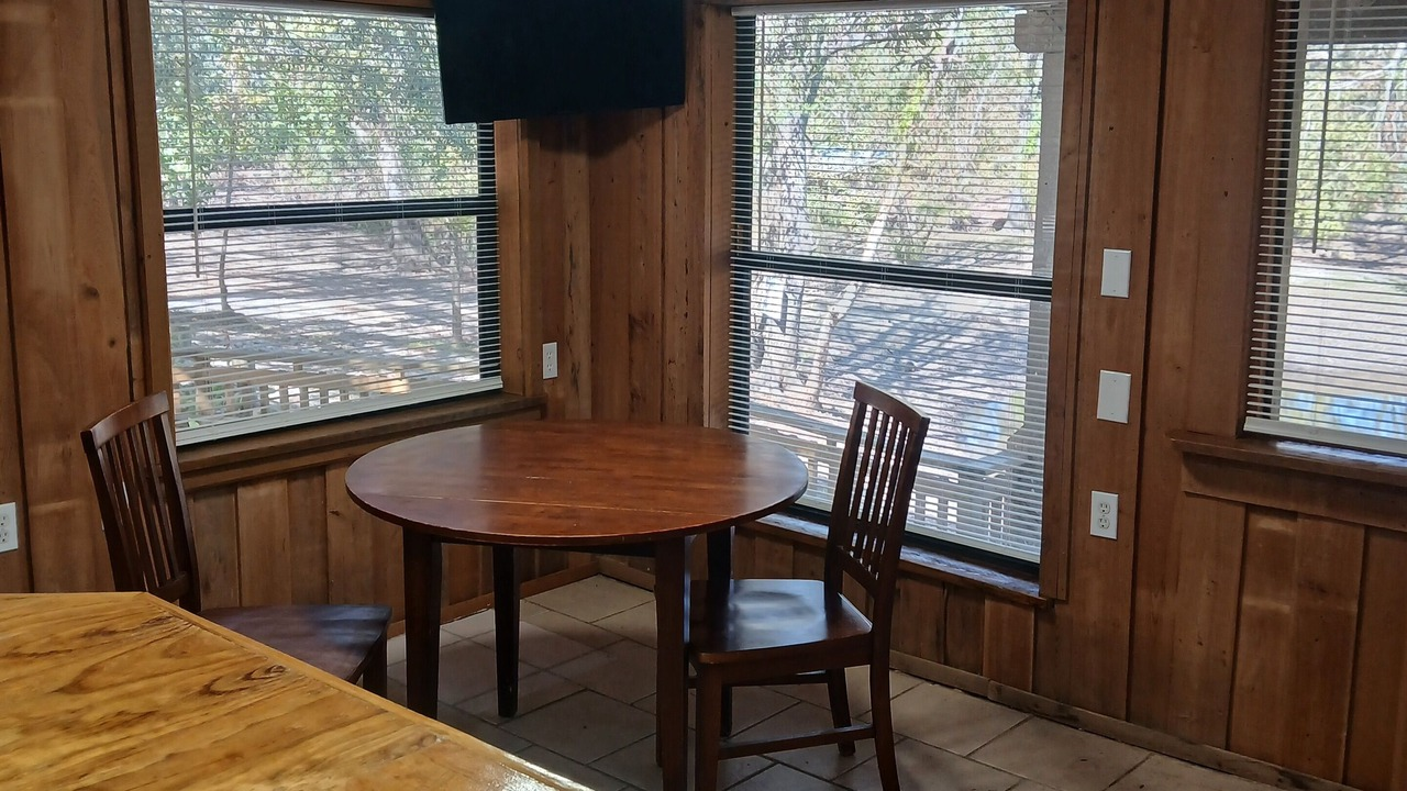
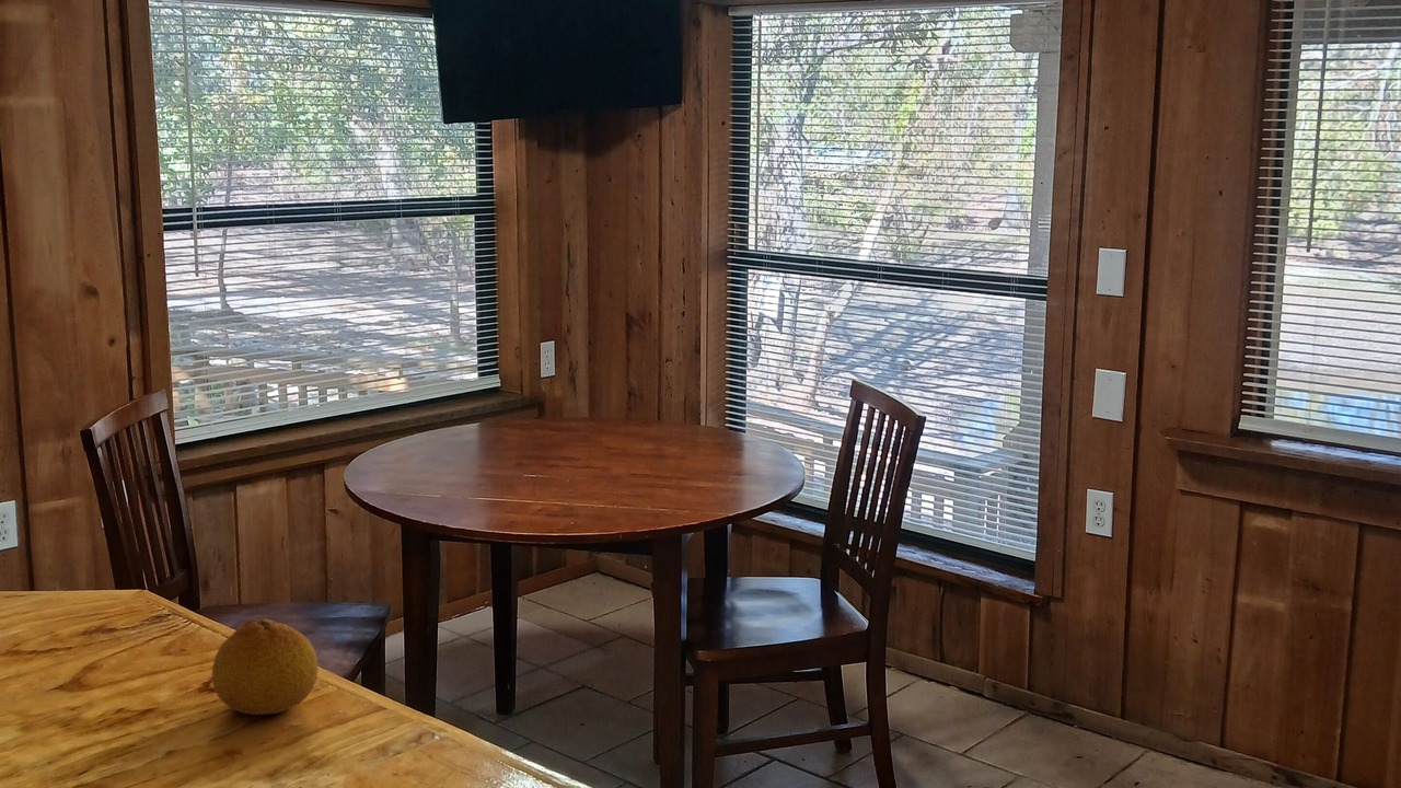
+ fruit (263, 663)
